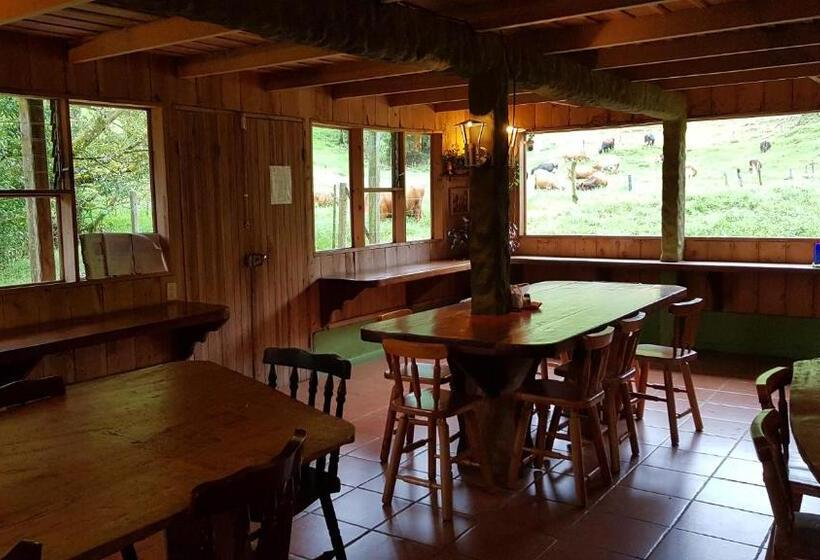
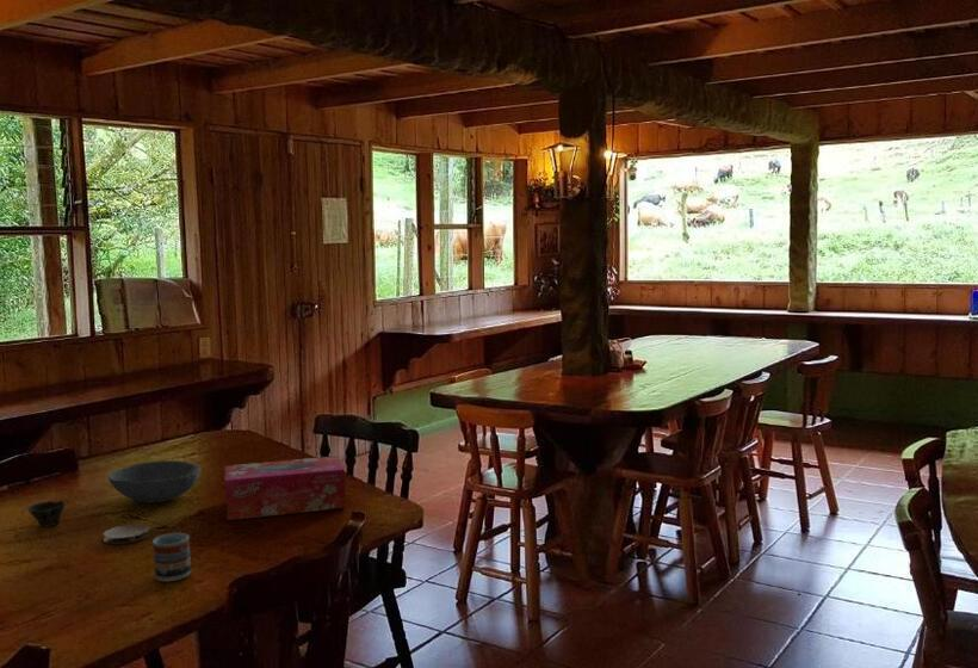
+ cup (47, 514)
+ coaster (126, 533)
+ tissue box (284, 485)
+ bowl (155, 484)
+ cup (172, 555)
